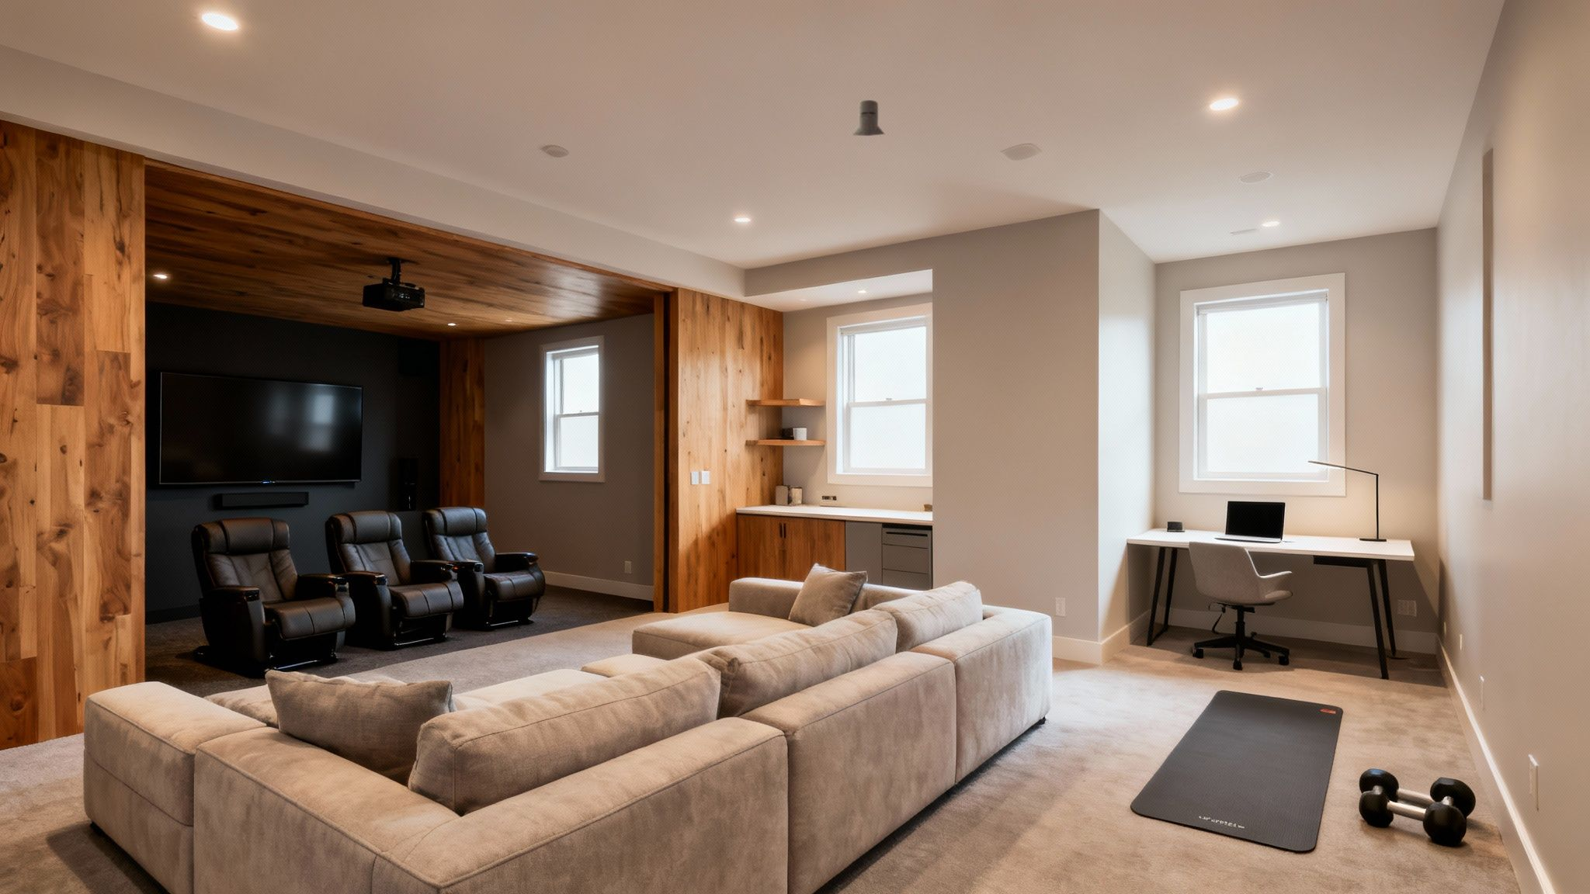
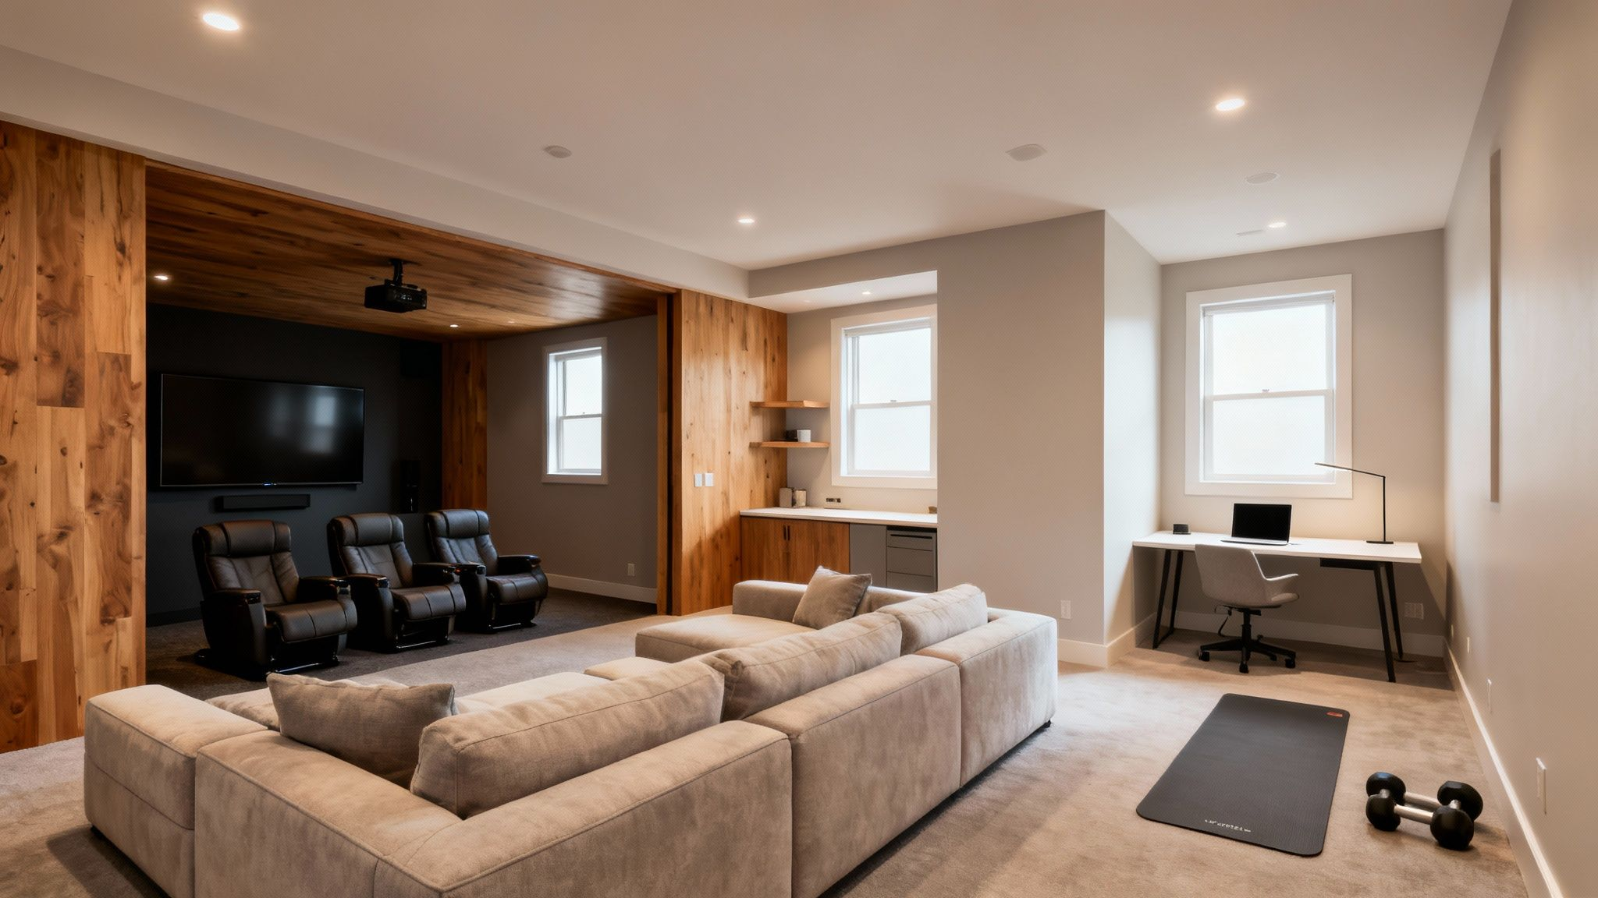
- knight helmet (868, 122)
